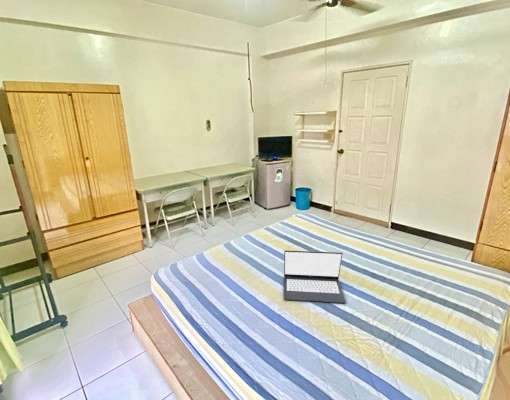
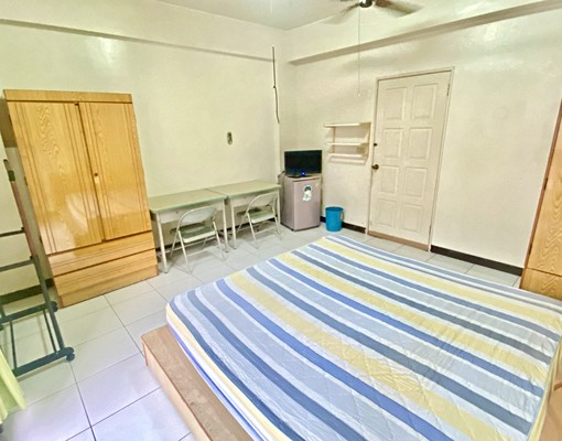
- laptop (313, 273)
